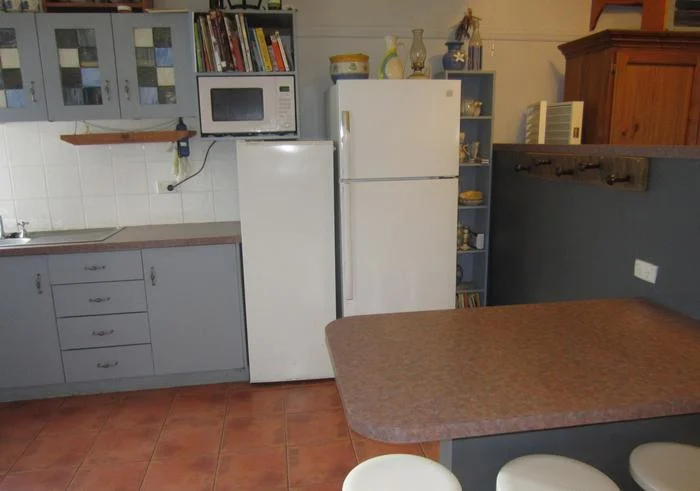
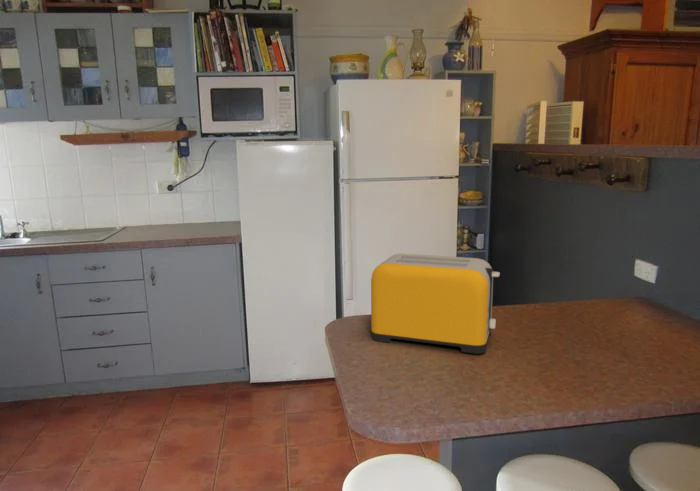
+ toaster (436, 298)
